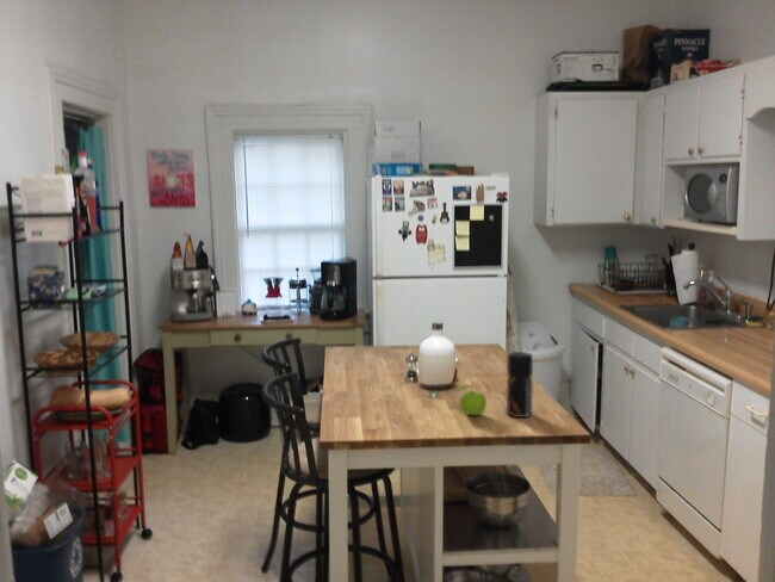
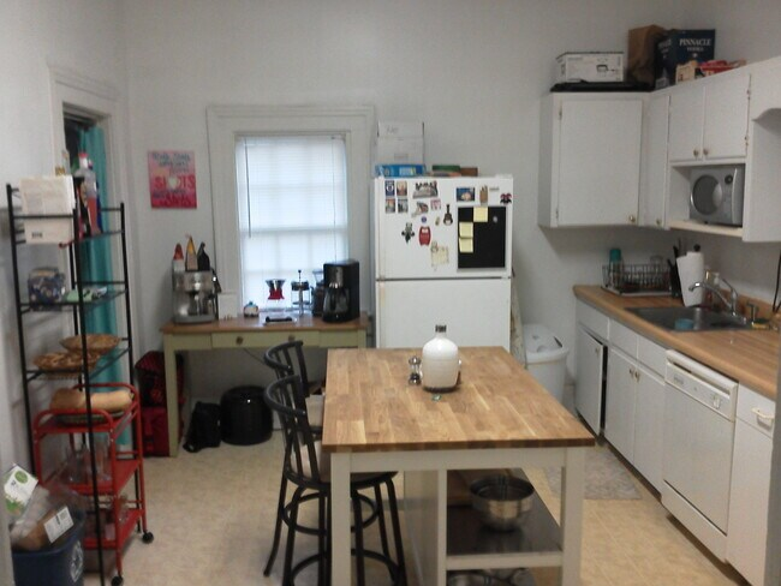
- pepper grinder (519, 384)
- fruit (467, 400)
